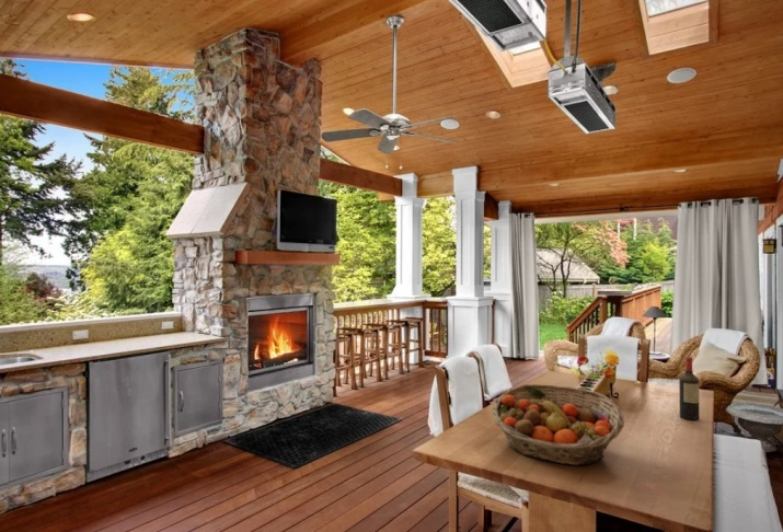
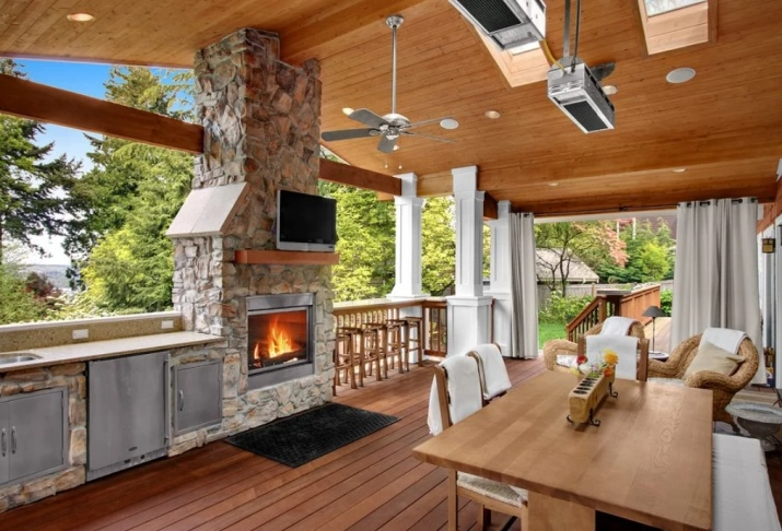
- fruit basket (554, 421)
- wine bottle (689, 388)
